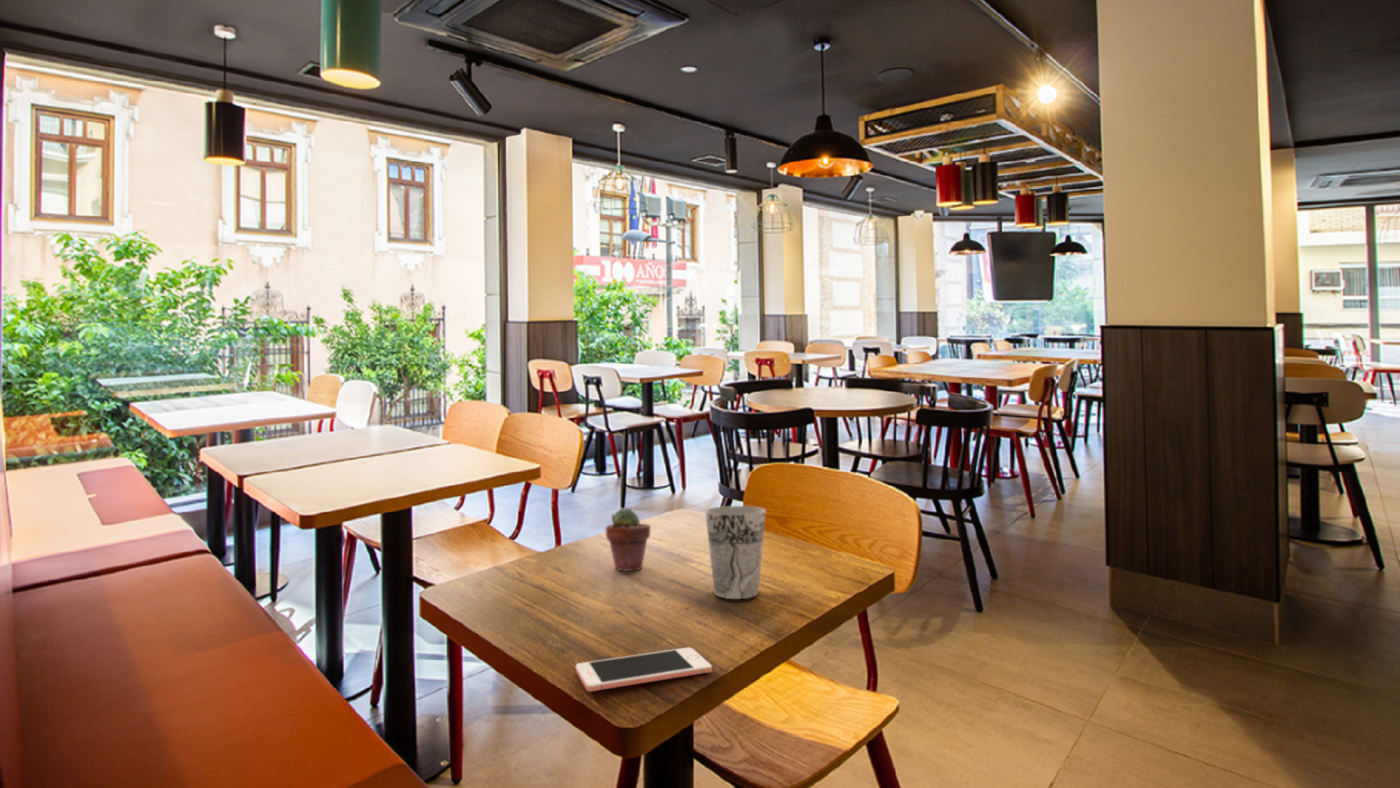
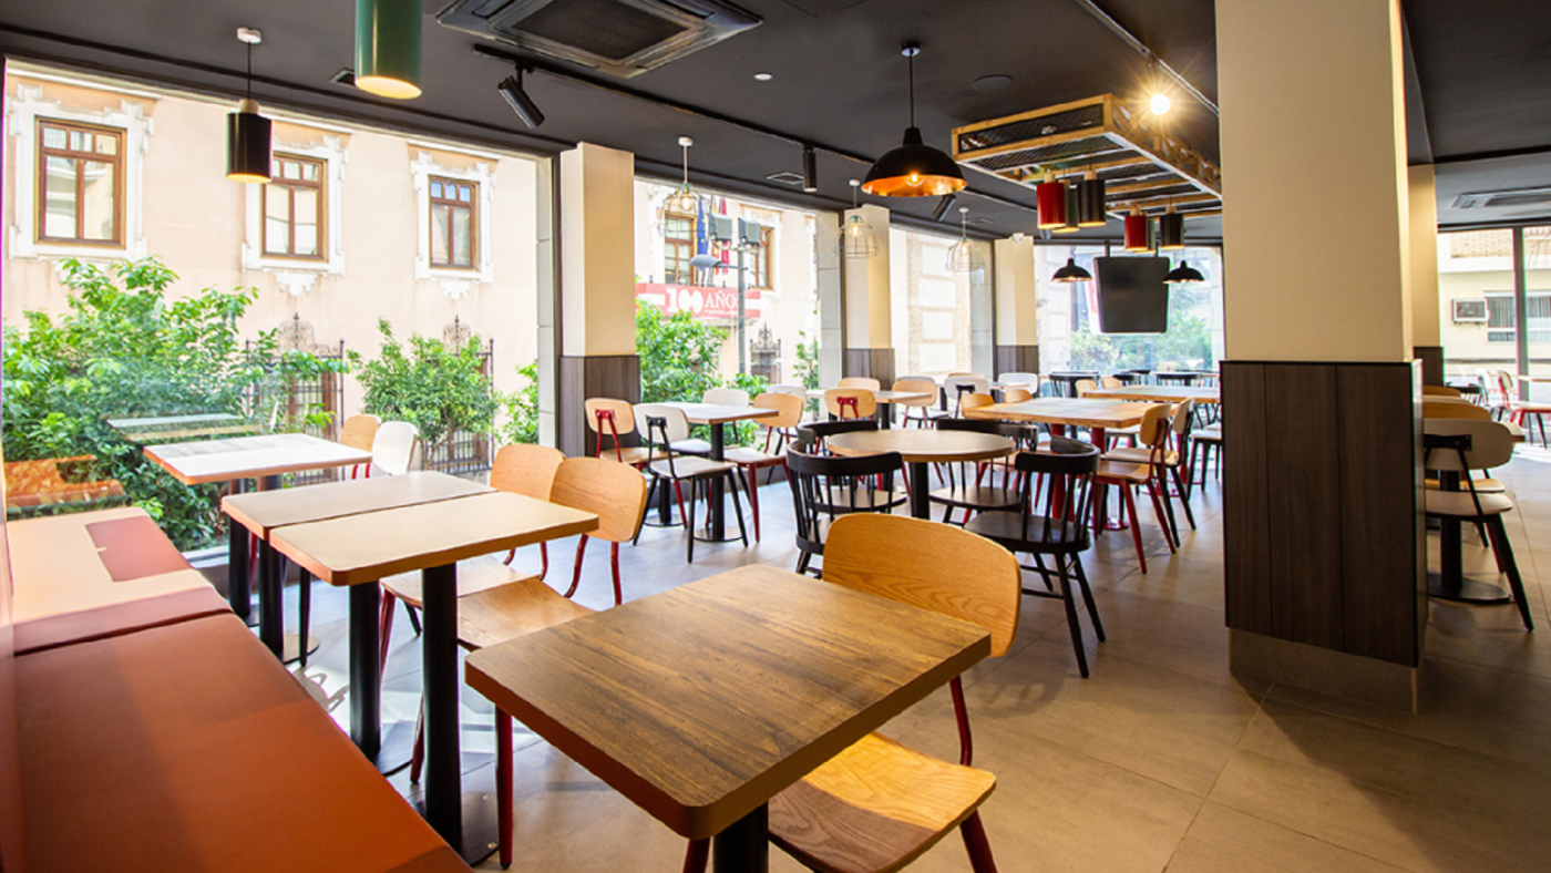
- cell phone (643, 668)
- cup (735, 551)
- potted succulent (628, 537)
